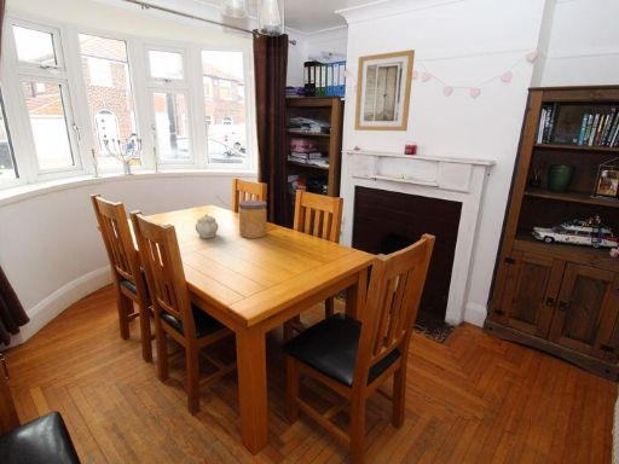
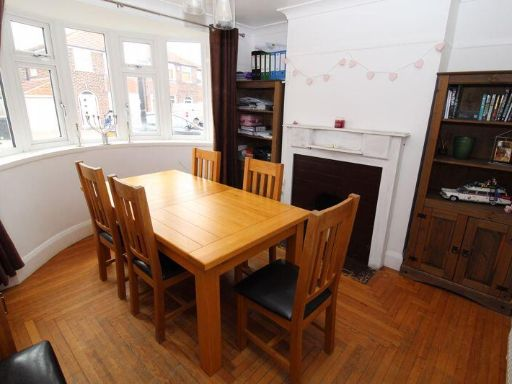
- teapot (206, 225)
- jar (253, 218)
- wall art (382, 93)
